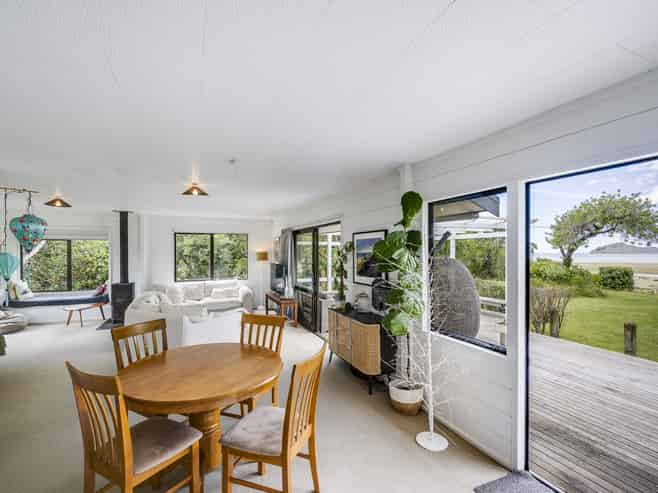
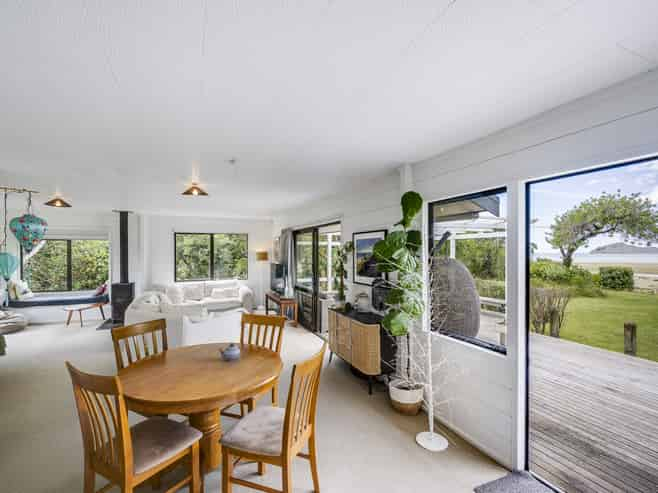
+ teapot (231, 351)
